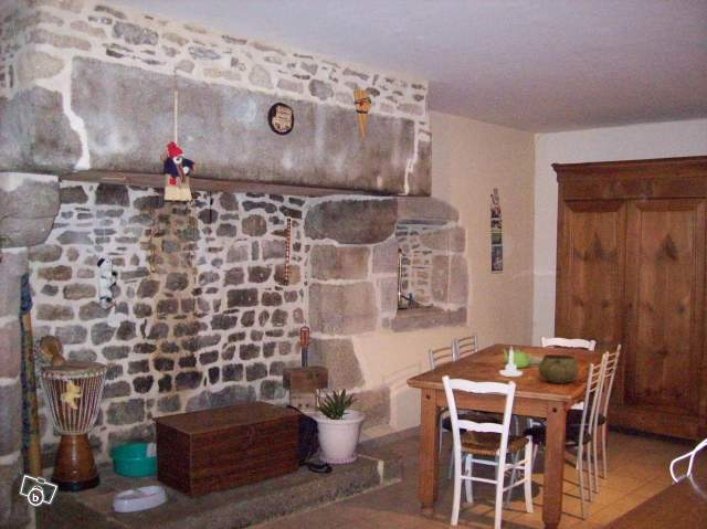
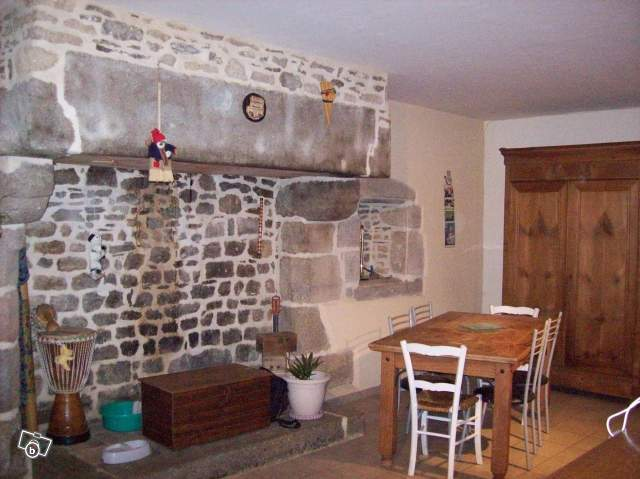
- decorative bowl (558, 369)
- candle holder (510, 360)
- teapot (516, 358)
